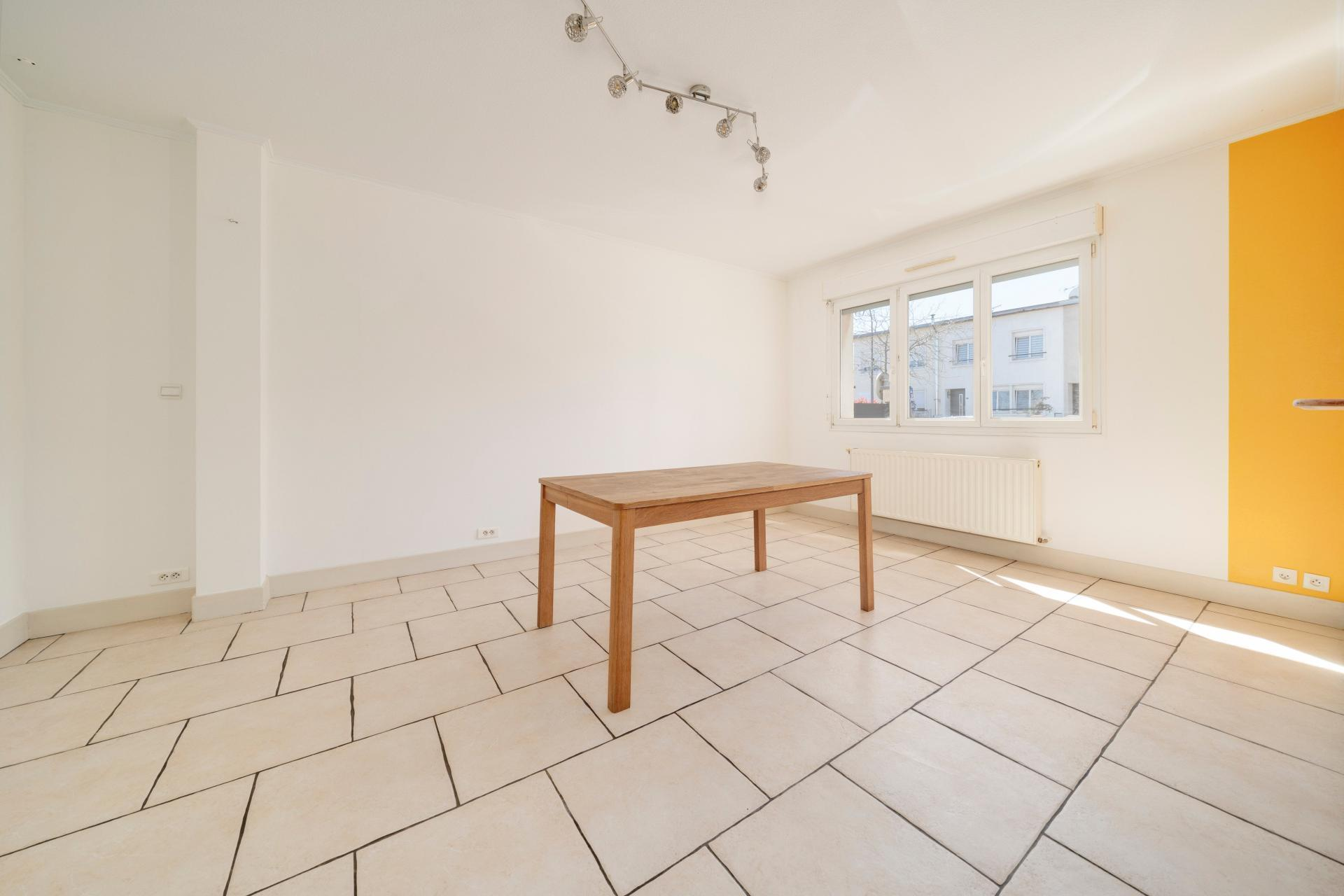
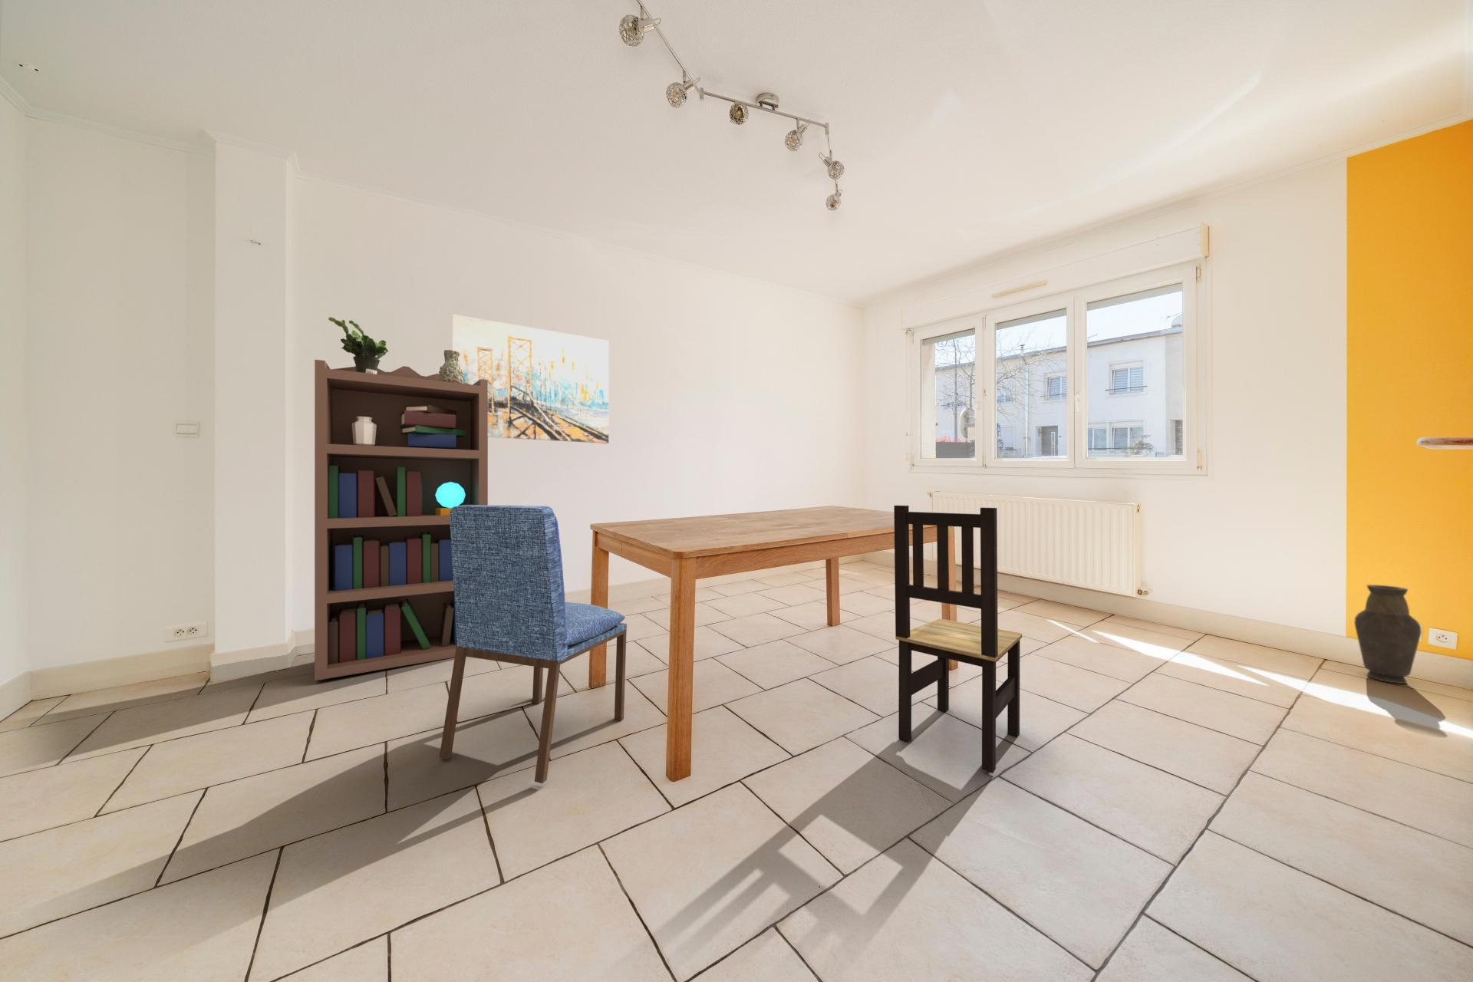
+ bookshelf (407, 507)
+ potted plant (358, 347)
+ wall art (536, 384)
+ decorative vase (452, 369)
+ vase (1386, 633)
+ dining chair (960, 623)
+ dining chair (540, 620)
